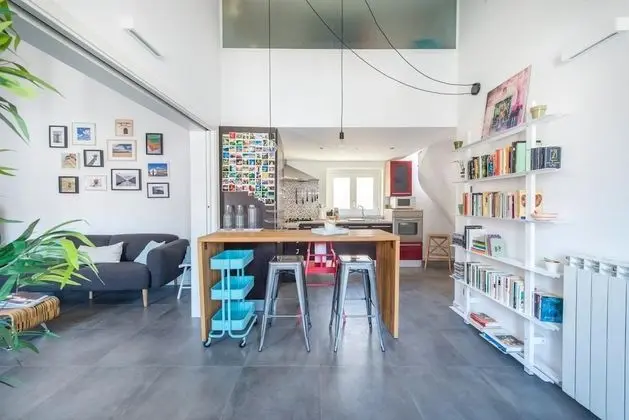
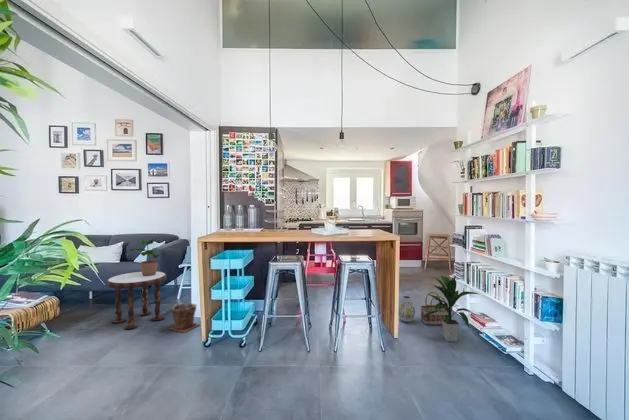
+ side table (142, 296)
+ potted plant (147, 254)
+ vase (406, 309)
+ basket (434, 308)
+ indoor plant (447, 306)
+ plant pot (184, 315)
